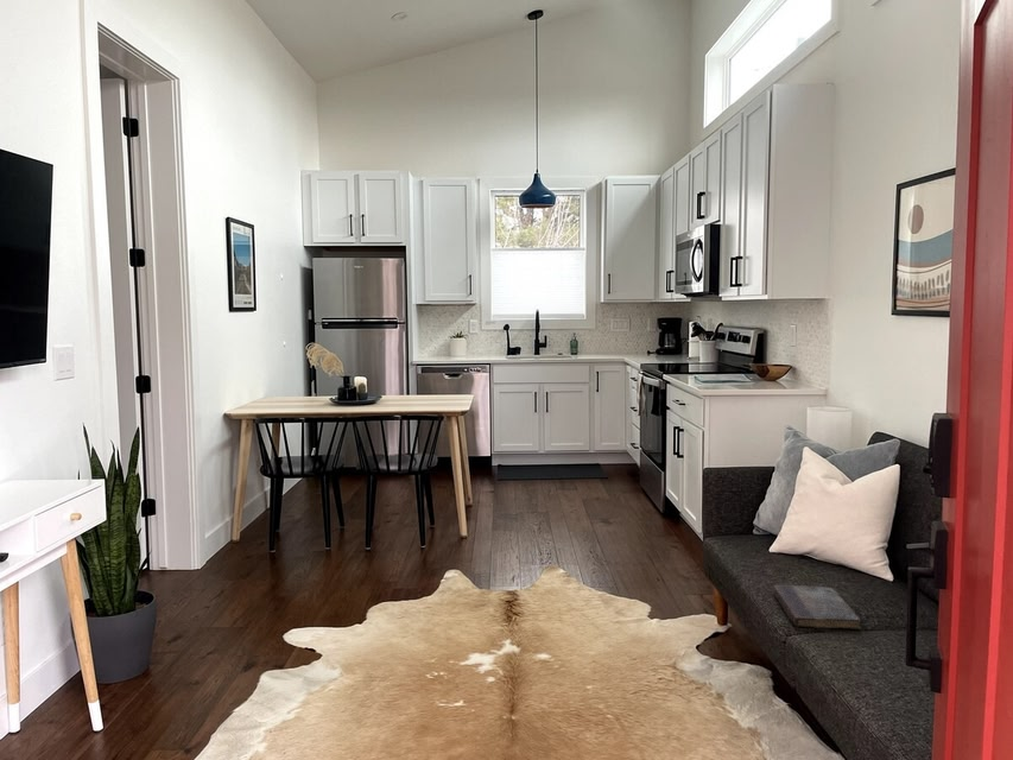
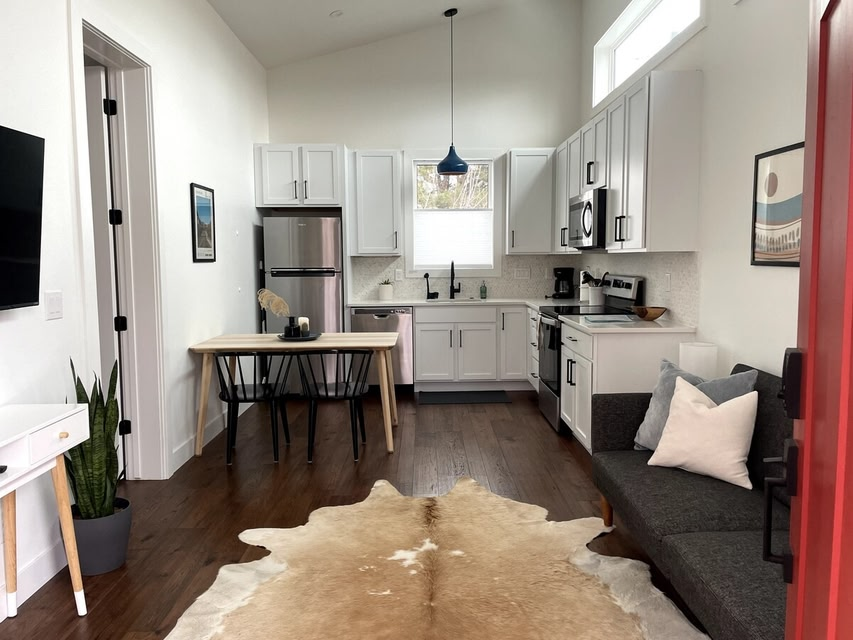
- book (813, 606)
